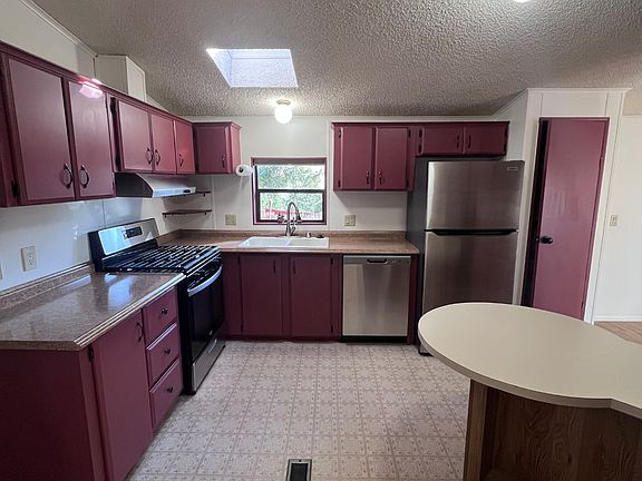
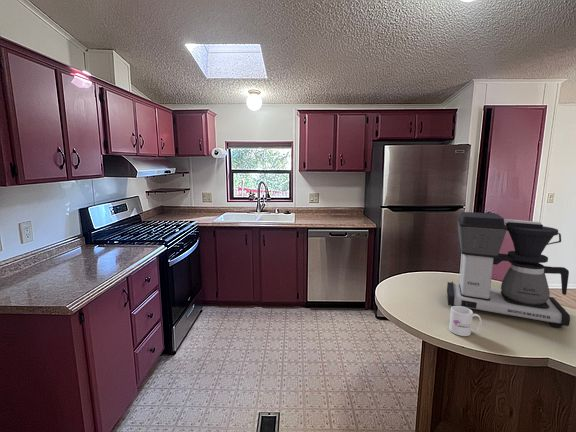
+ coffee maker (505, 260)
+ mug (465, 321)
